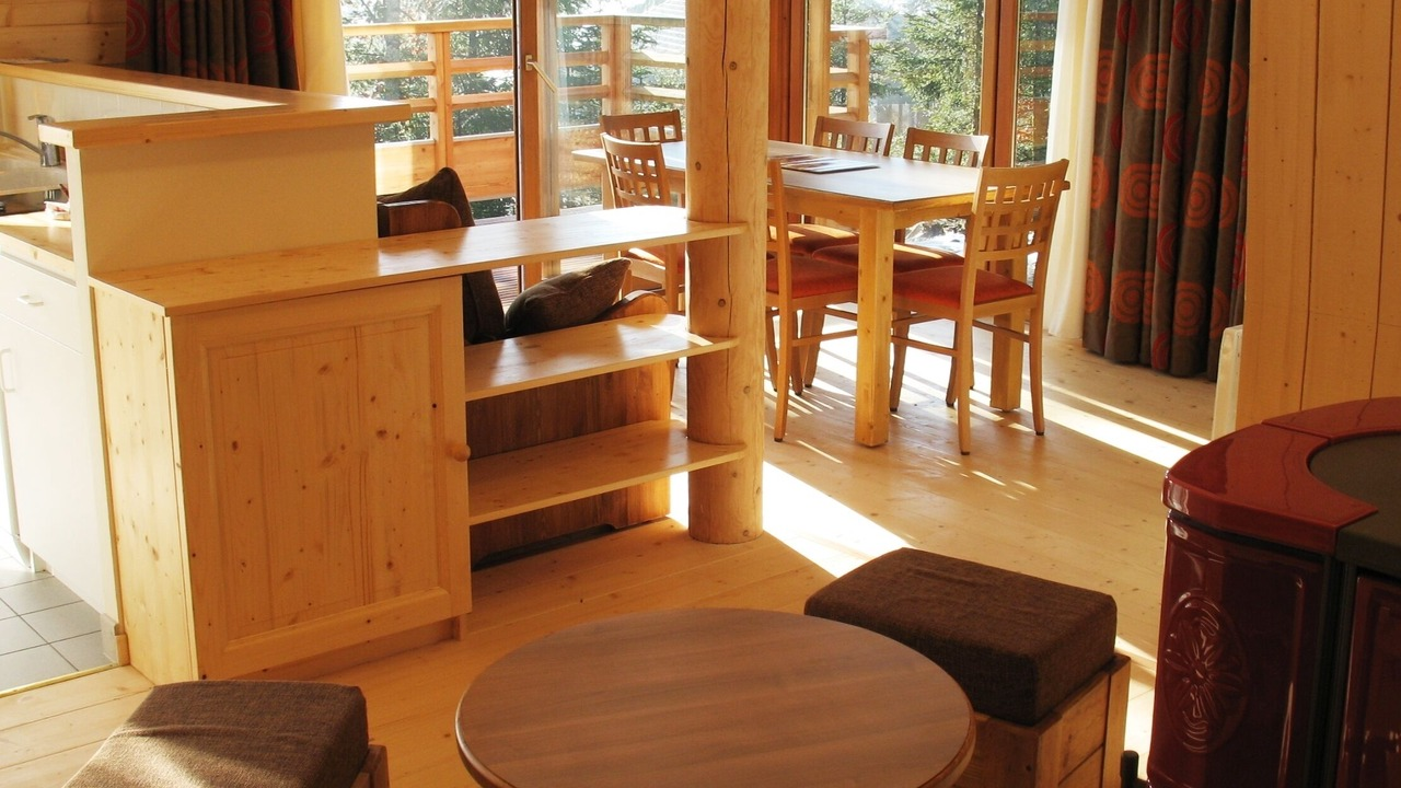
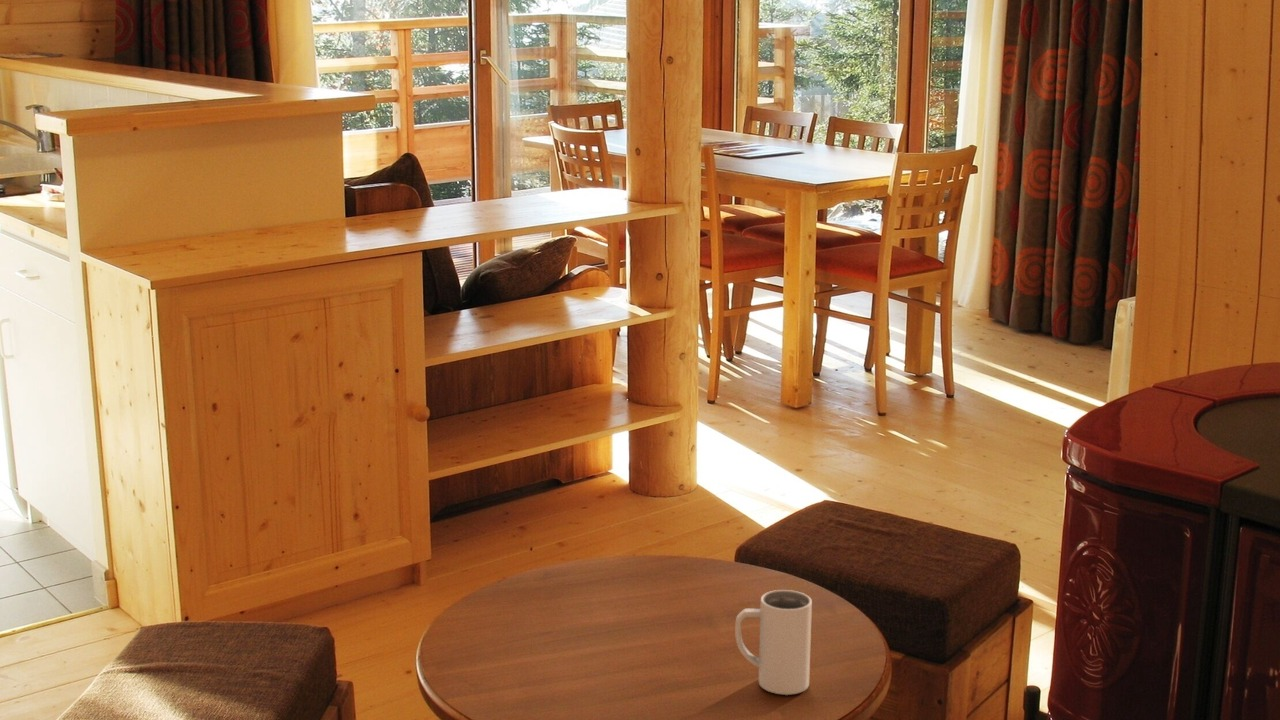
+ mug (772, 641)
